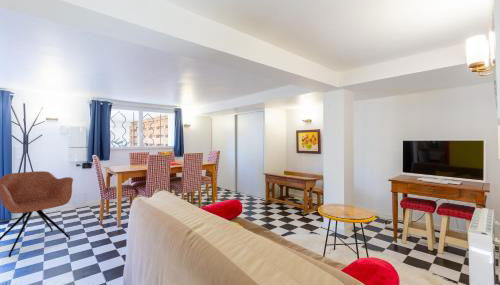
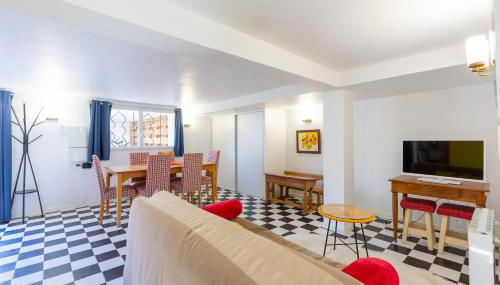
- armchair (33, 207)
